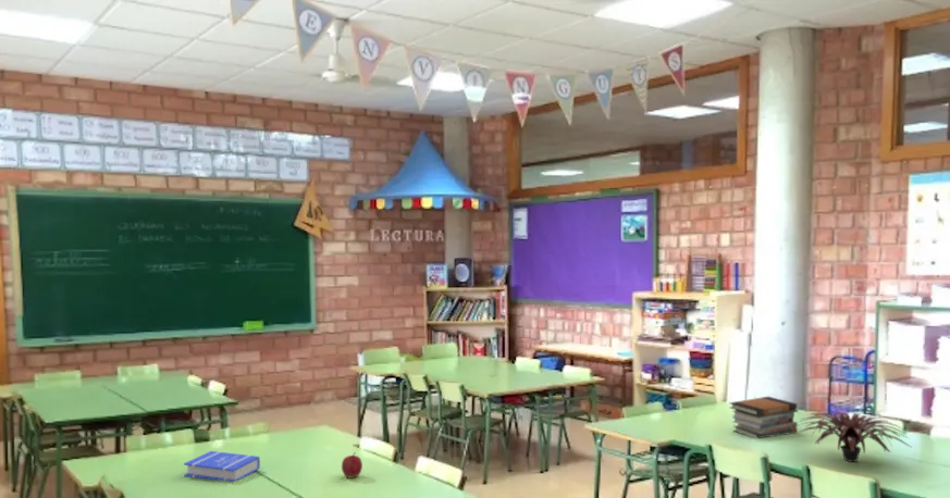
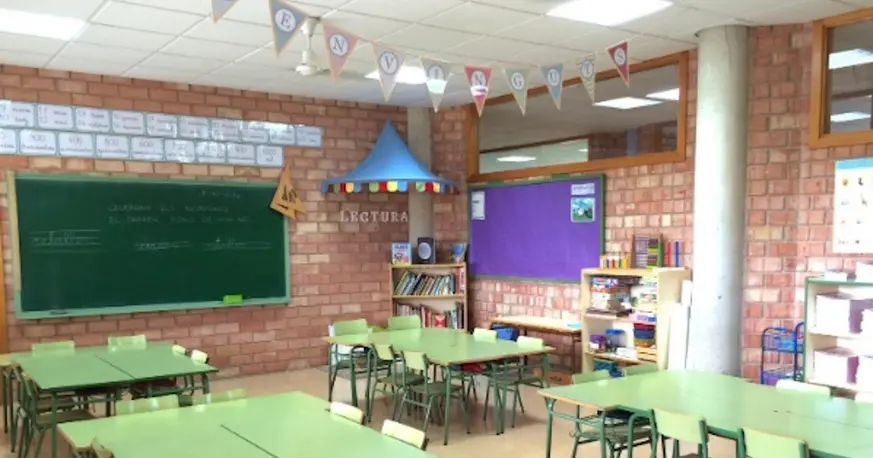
- apple (351, 463)
- book stack (763, 418)
- plant (850, 439)
- book (222, 465)
